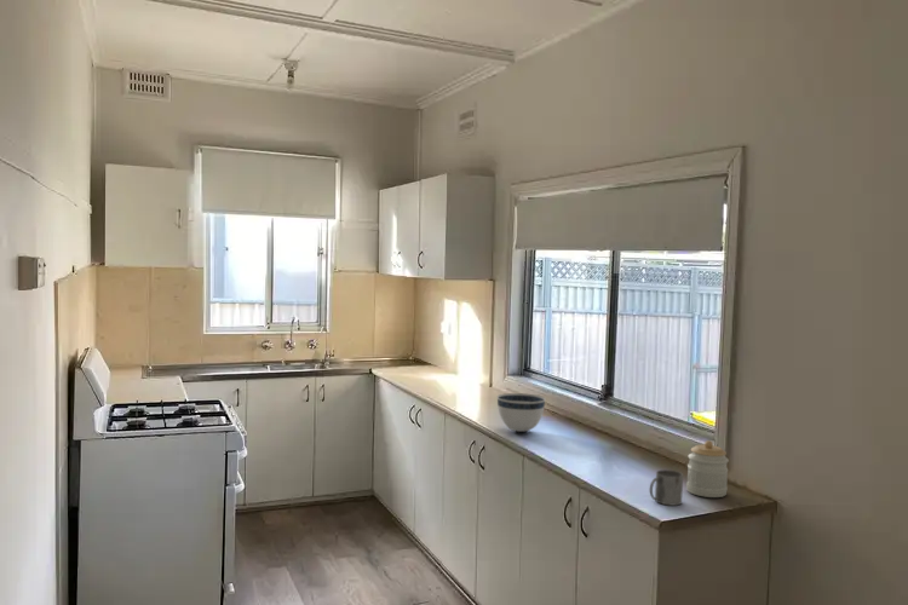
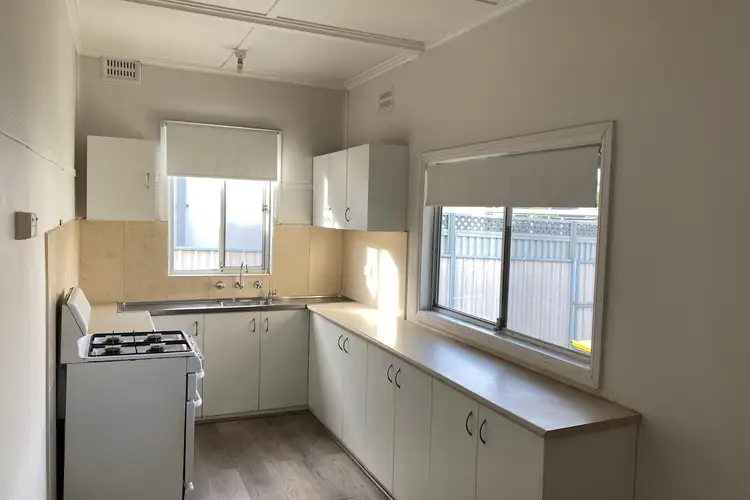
- bowl (521, 414)
- mug (665, 488)
- jar (707, 466)
